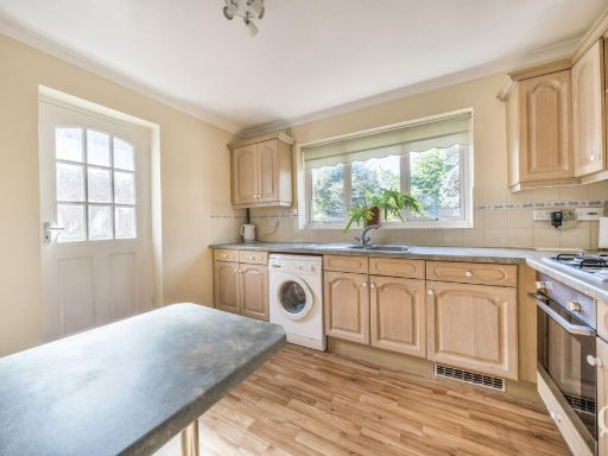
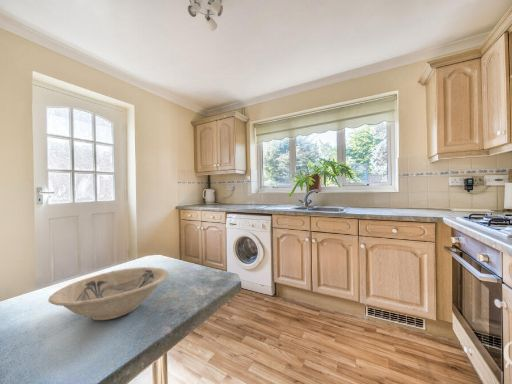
+ bowl (116, 293)
